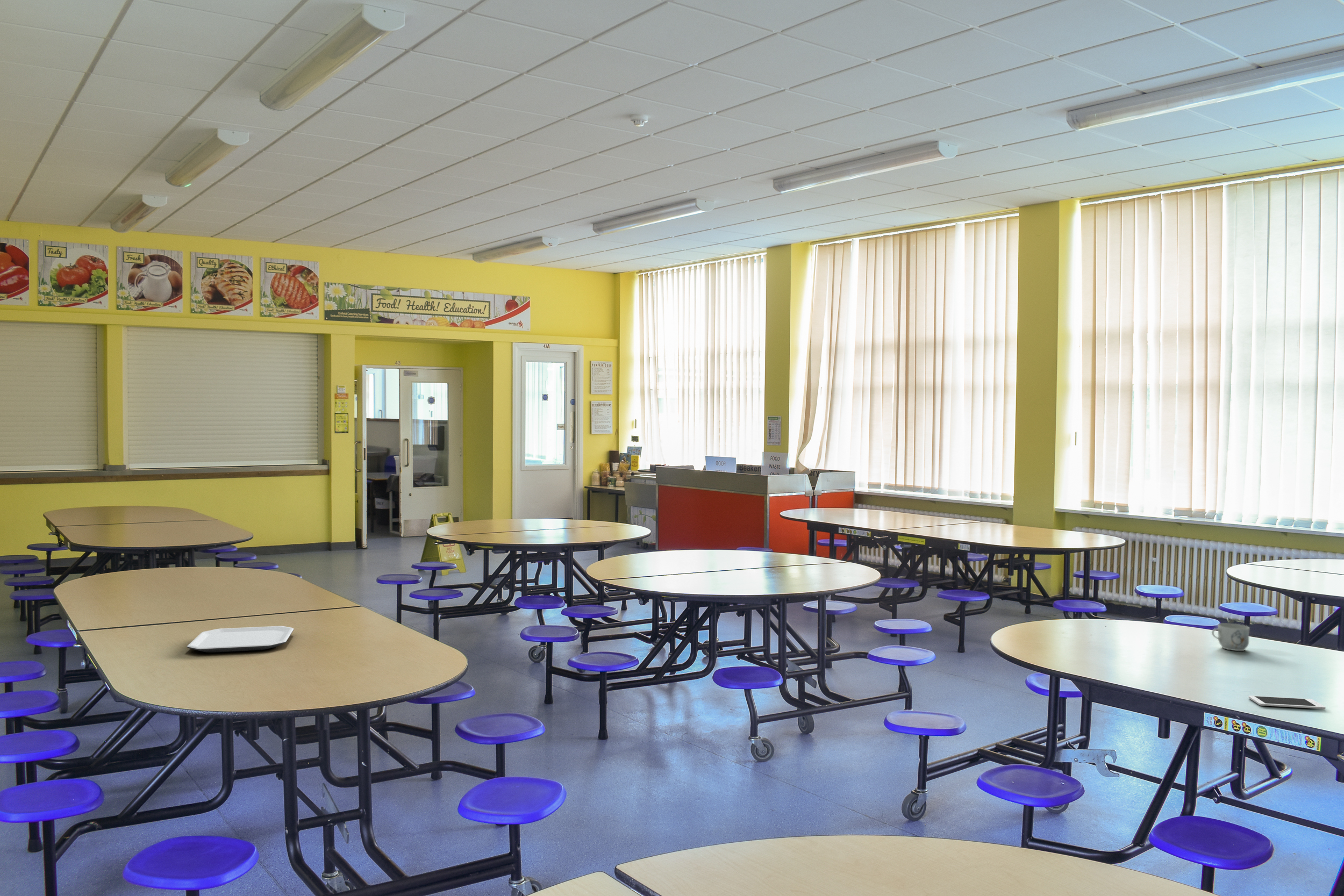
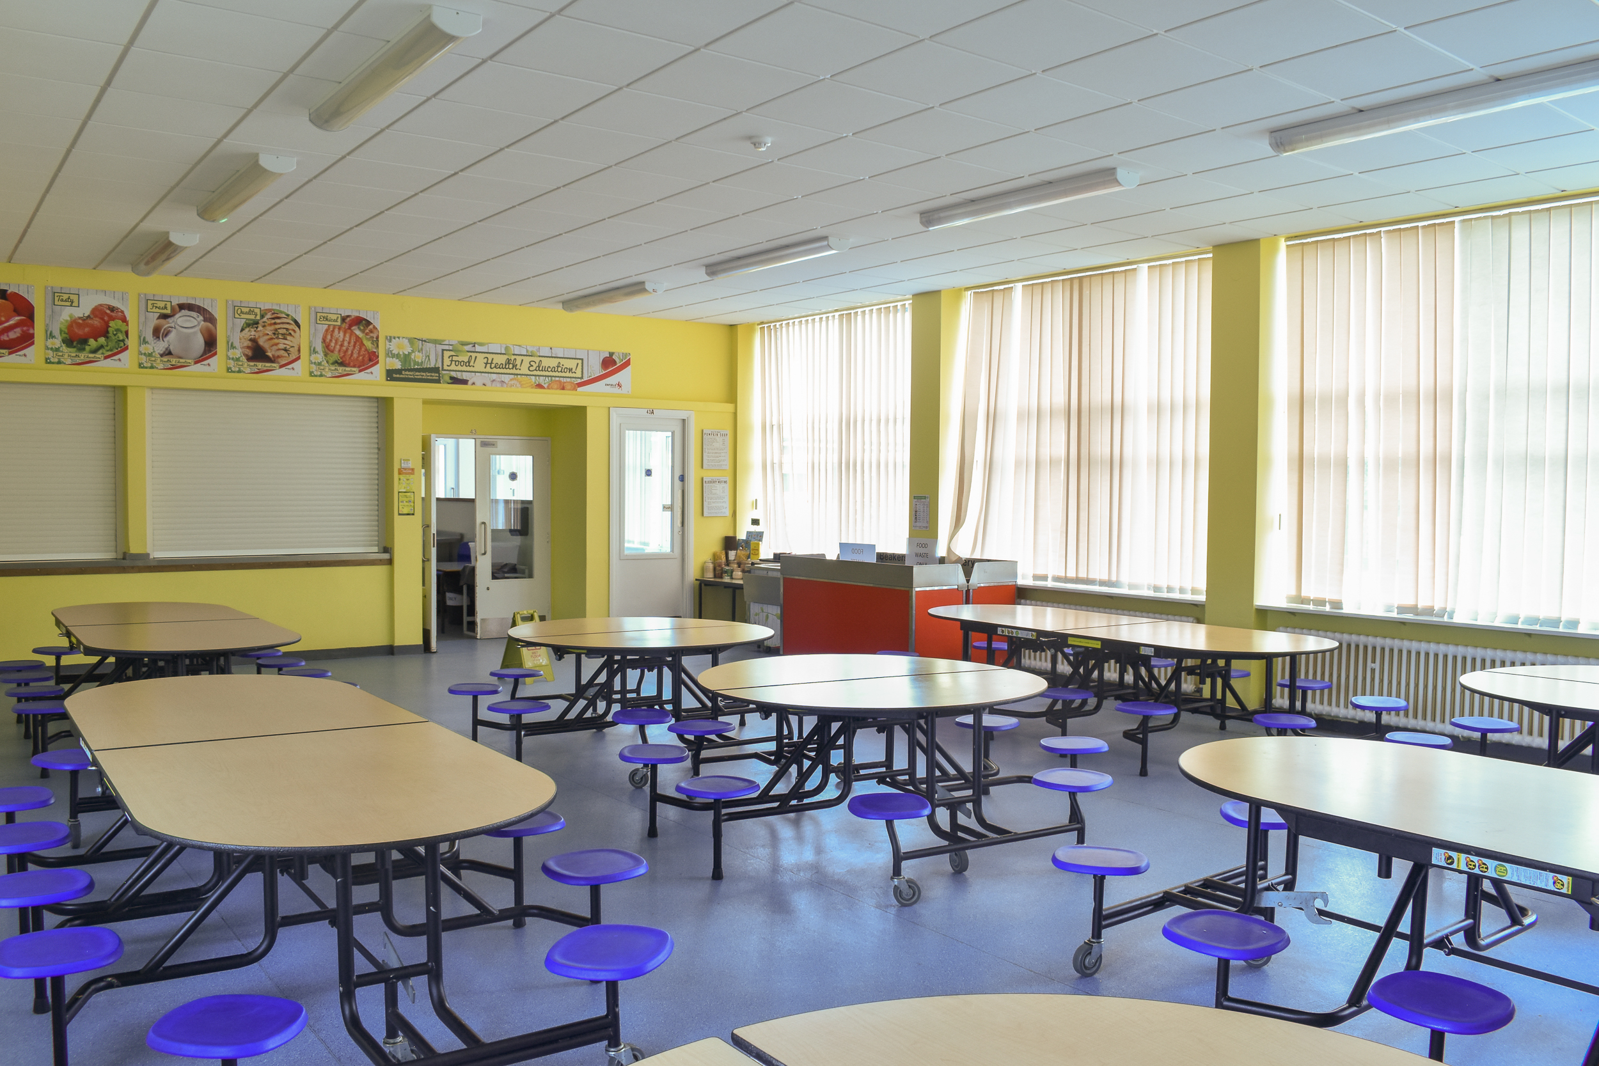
- mug (1229, 637)
- plate (242, 640)
- cell phone (1286, 702)
